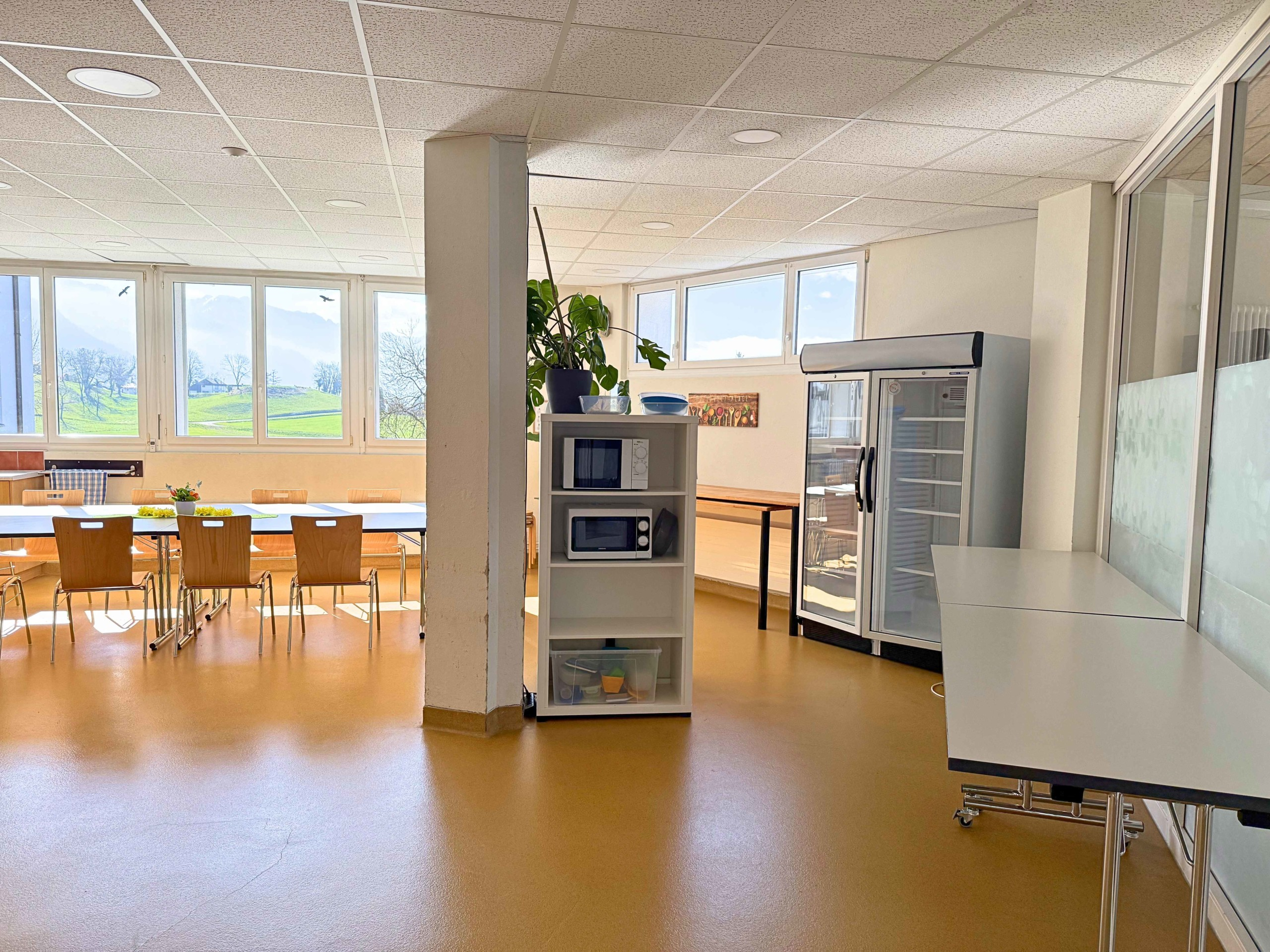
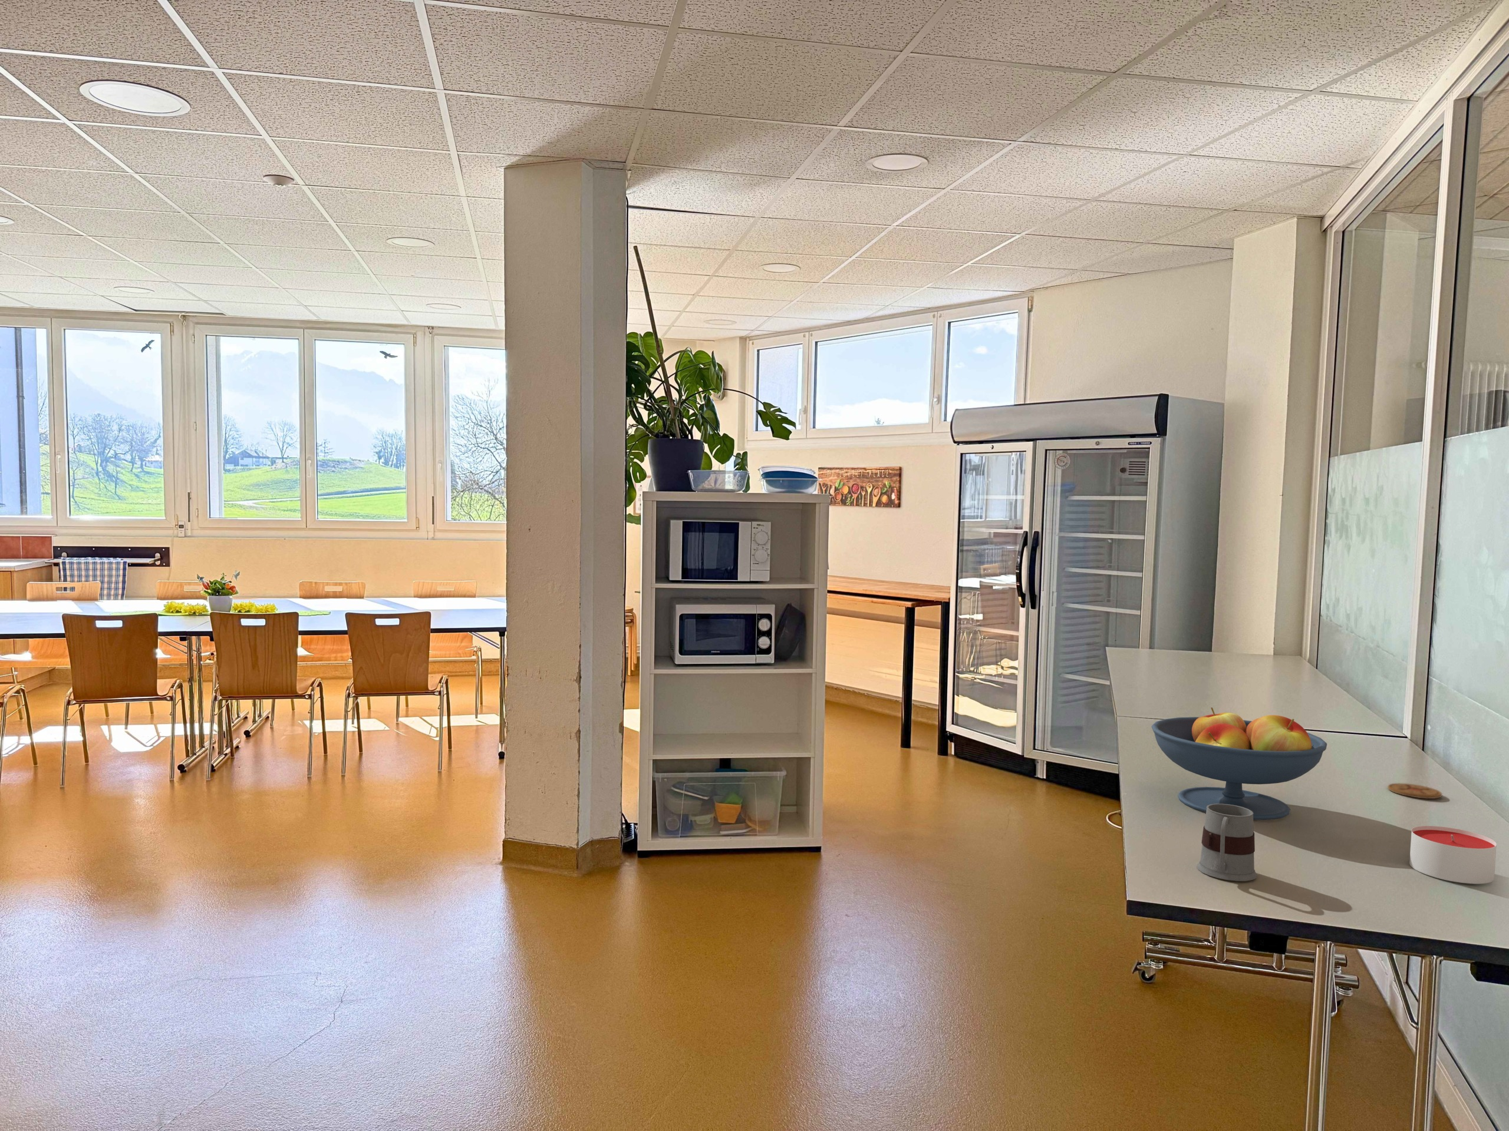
+ candle (1452, 852)
+ coaster (1414, 790)
+ fruit bowl (1235, 757)
+ mug (1226, 842)
